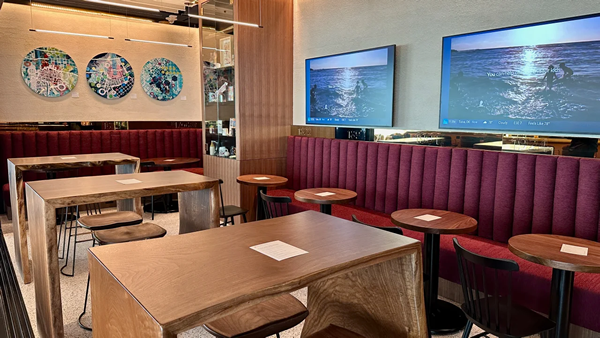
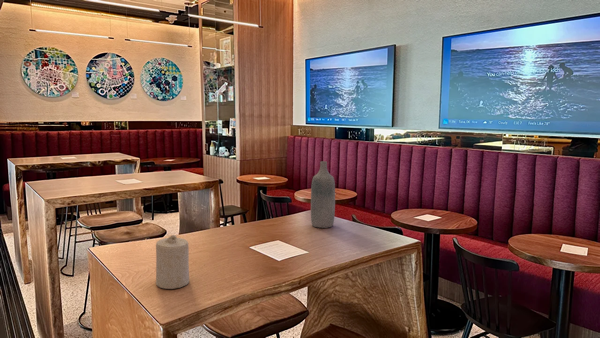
+ bottle (323, 193)
+ candle (171, 258)
